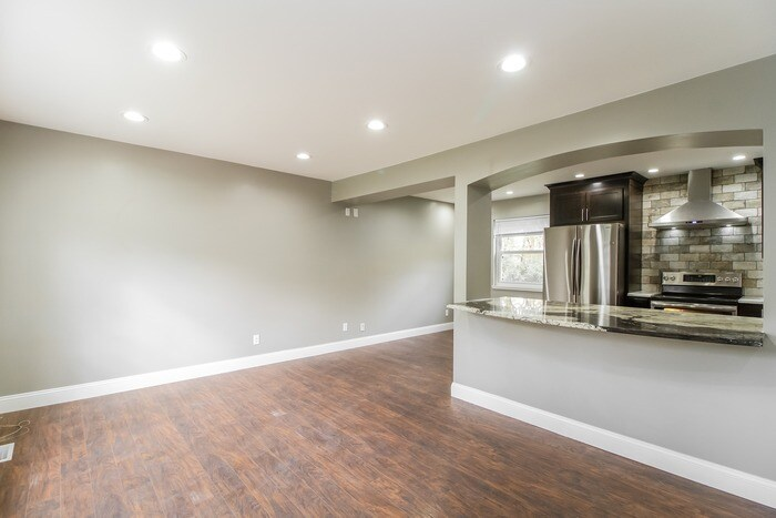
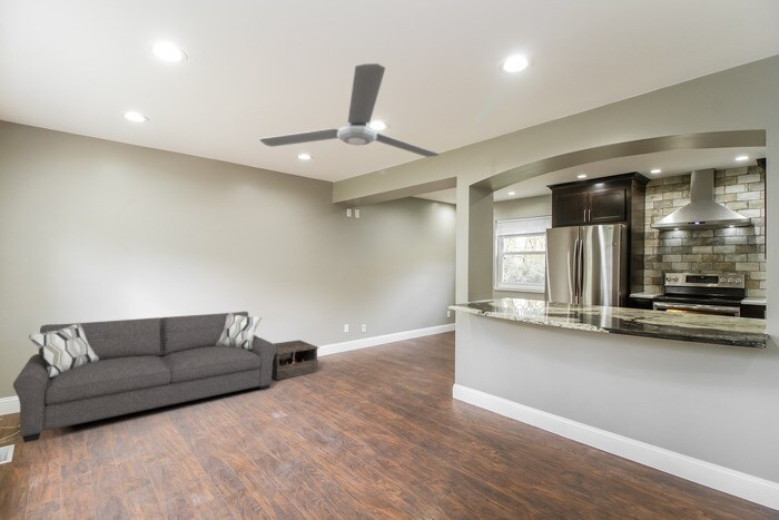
+ ceiling fan (354, 114)
+ storage box (289, 357)
+ sofa (164, 359)
